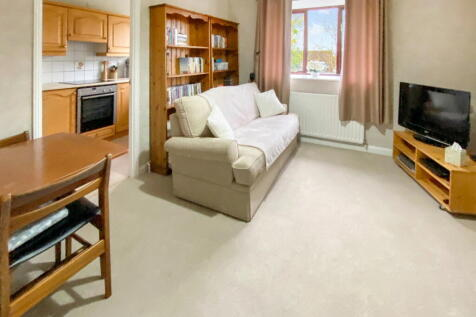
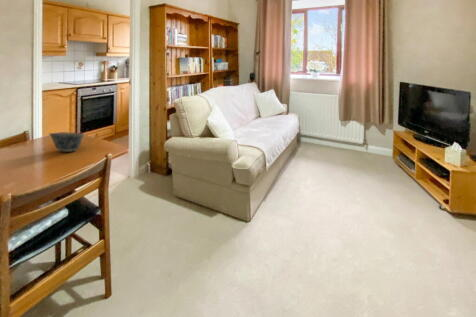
+ bowl (67, 141)
